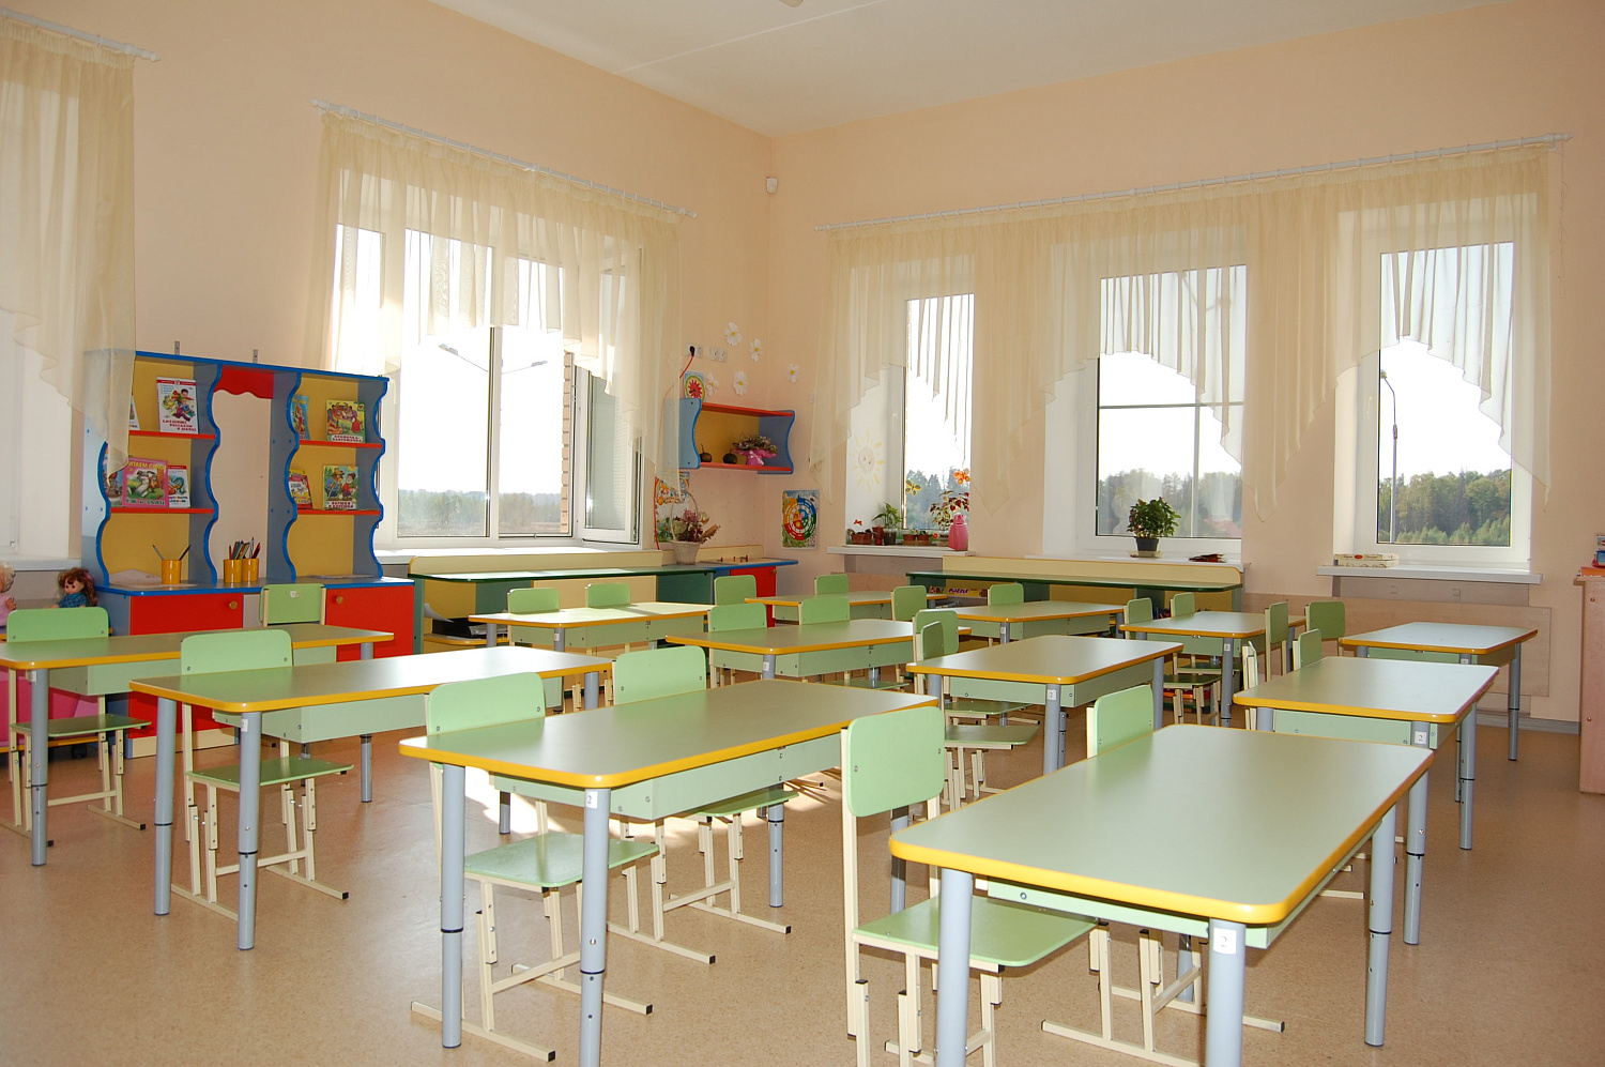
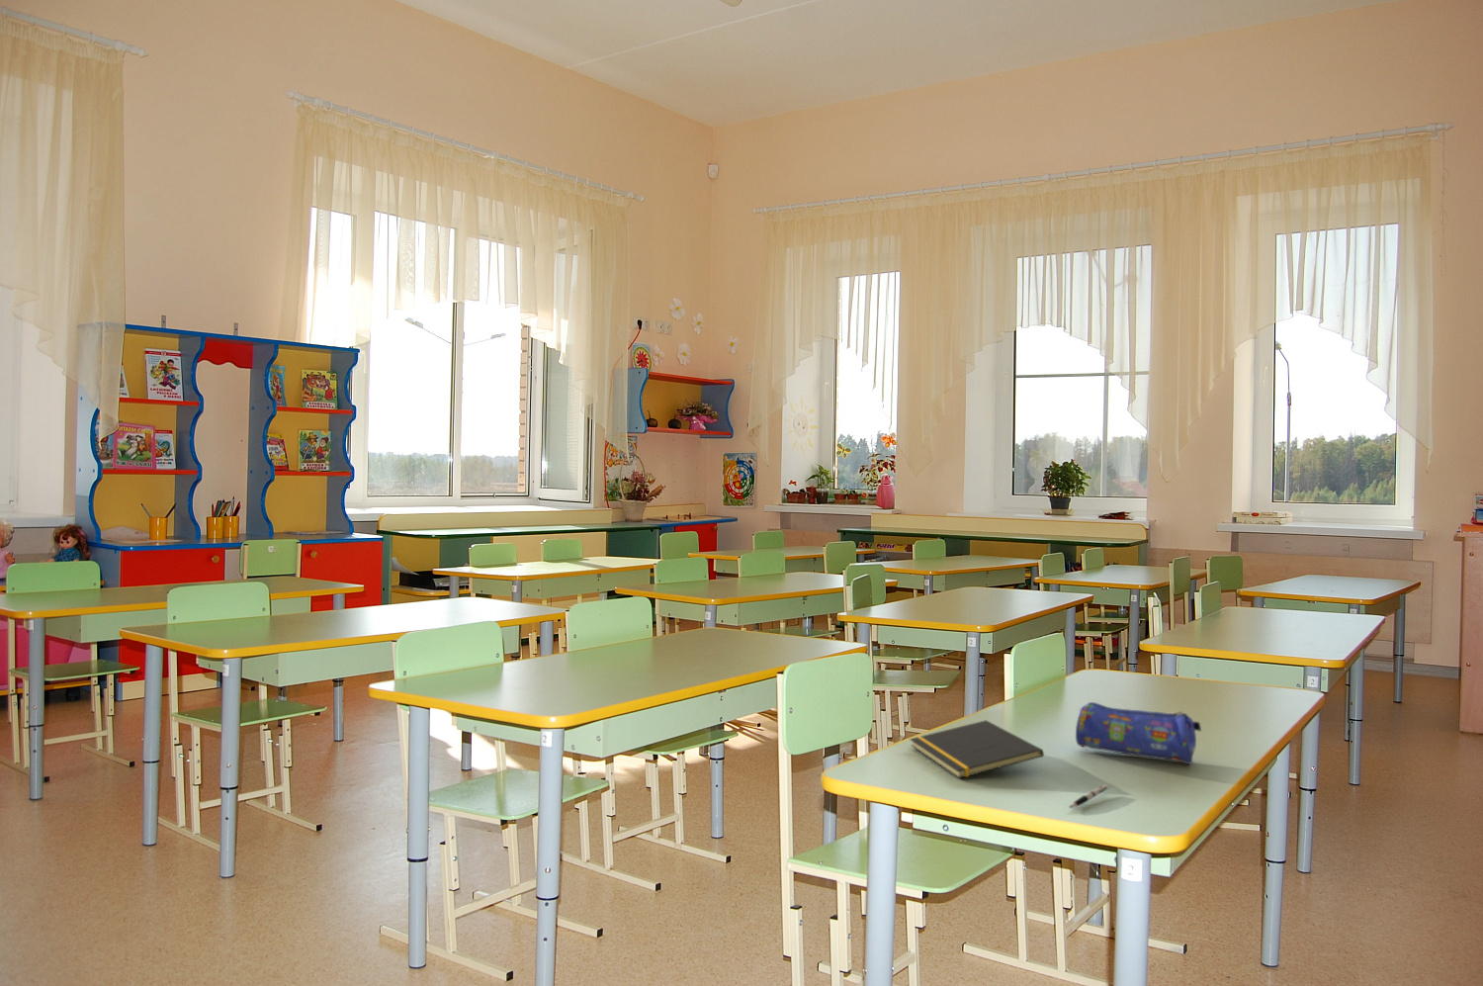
+ pencil case (1136, 730)
+ notepad (973, 747)
+ pen (1088, 796)
